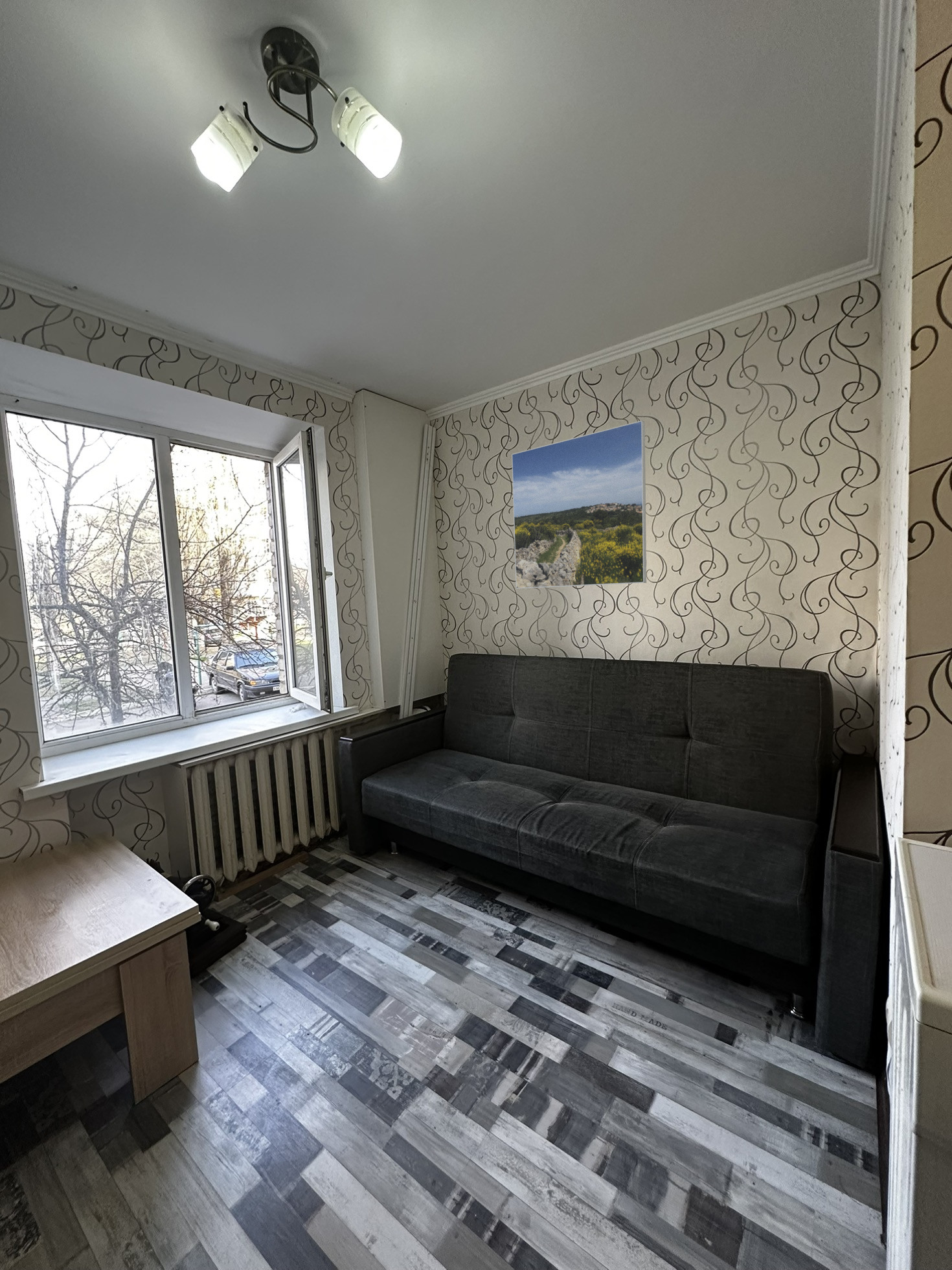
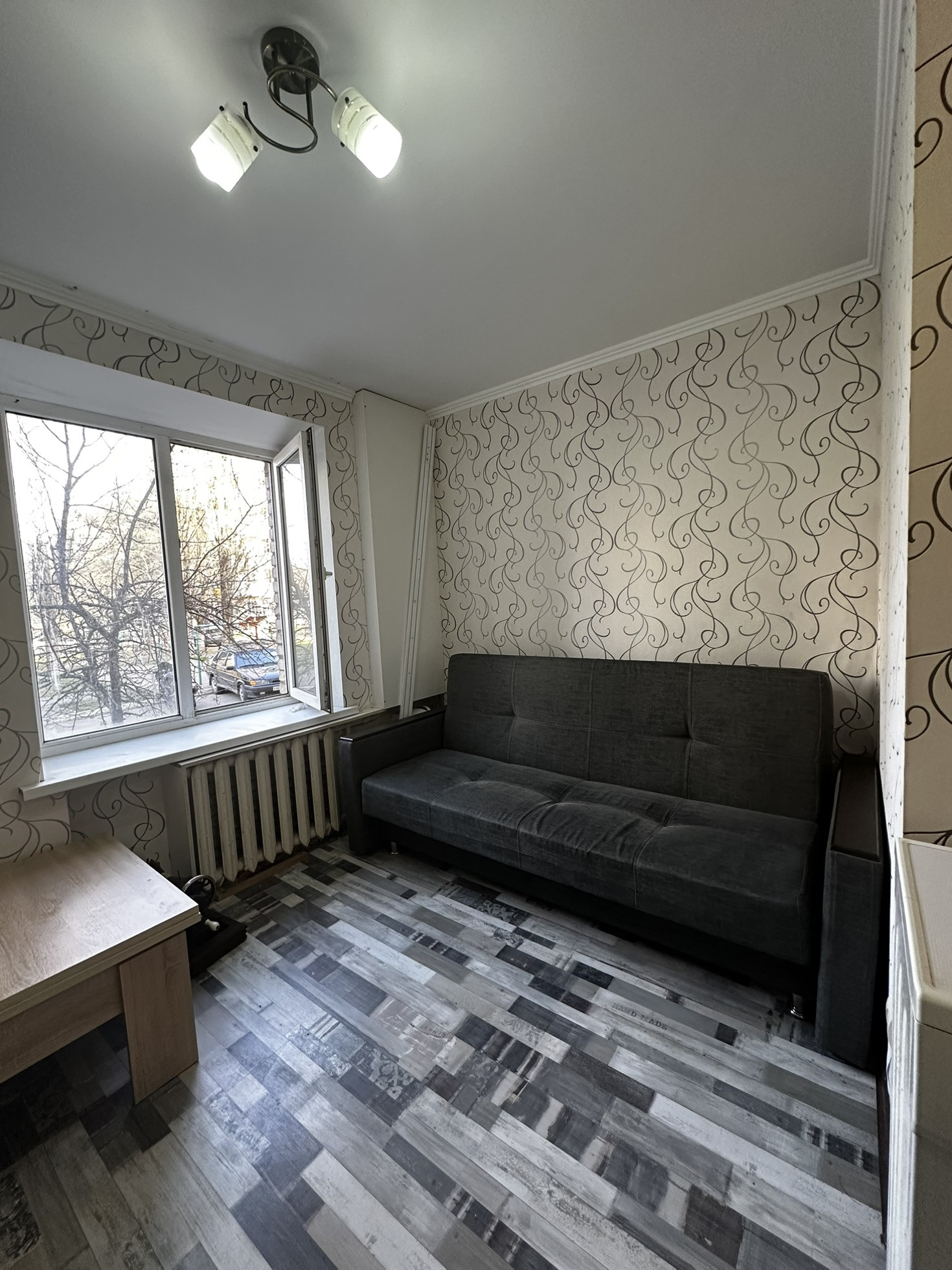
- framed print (574, 513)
